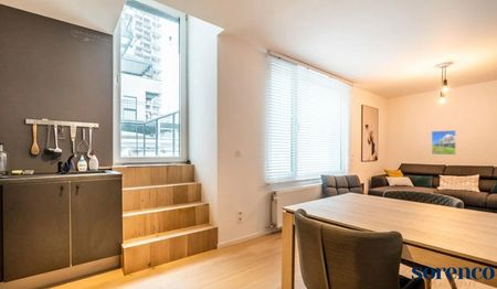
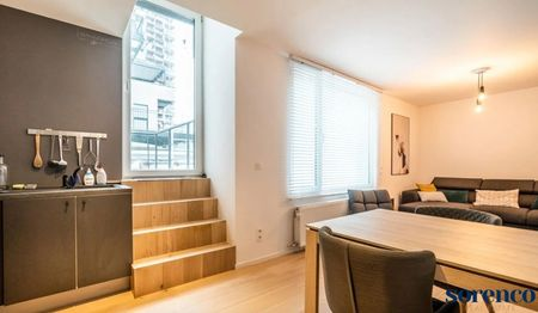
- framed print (443, 142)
